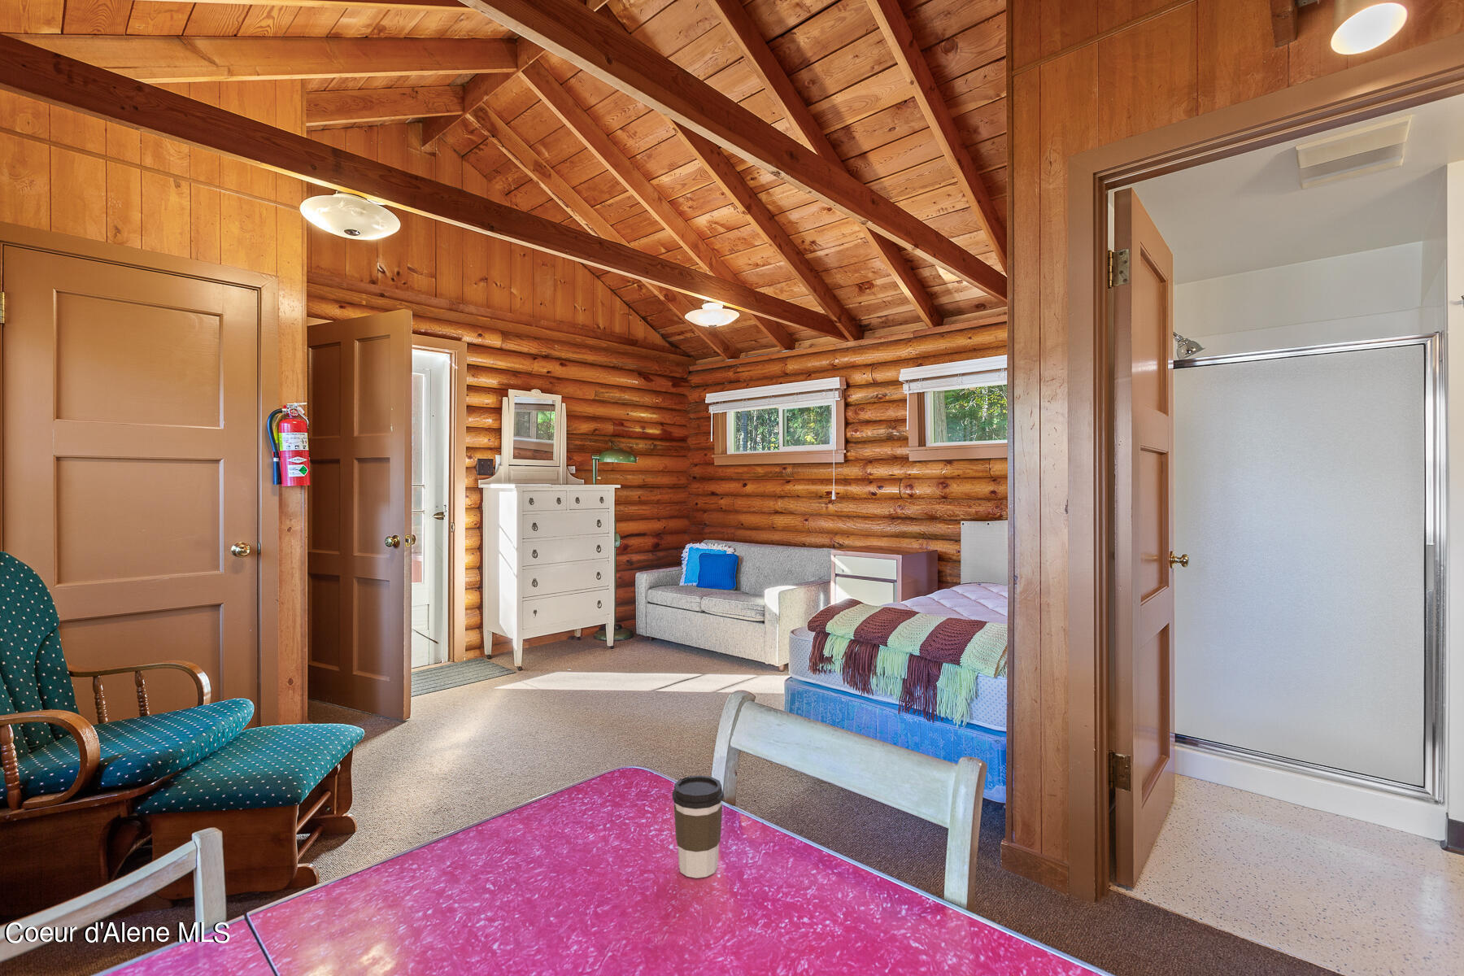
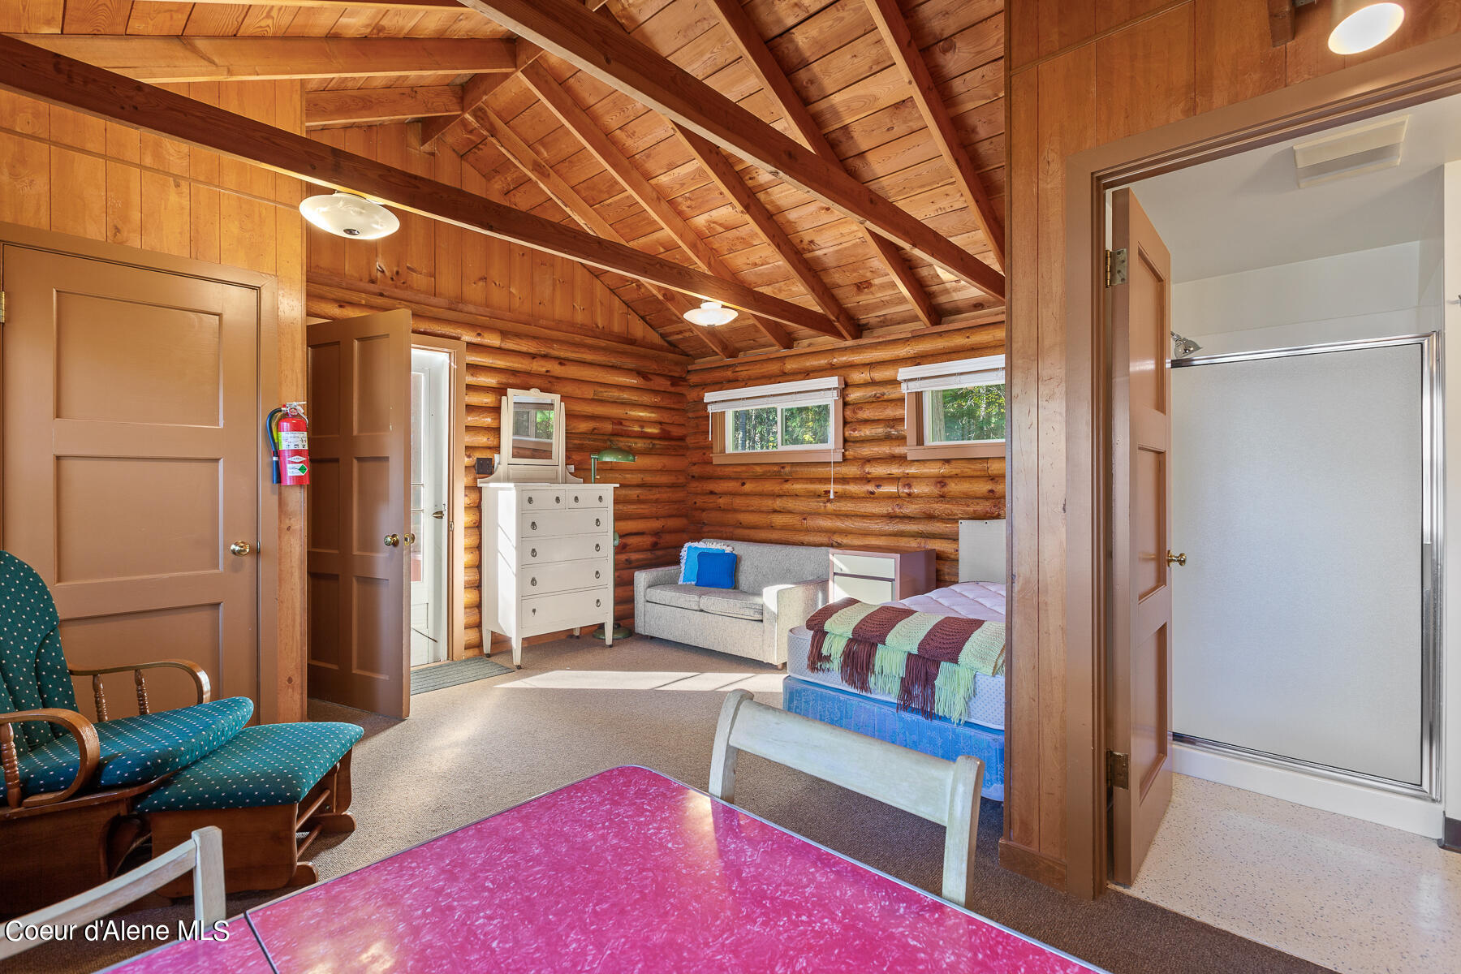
- coffee cup (698, 826)
